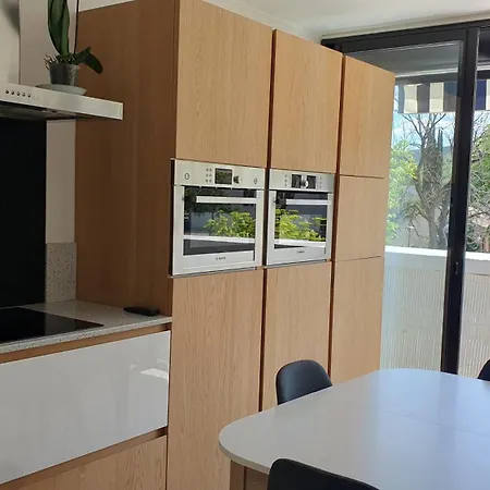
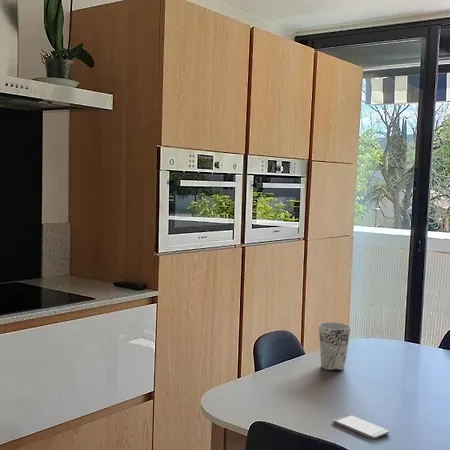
+ cup (333, 346)
+ smartphone (360, 426)
